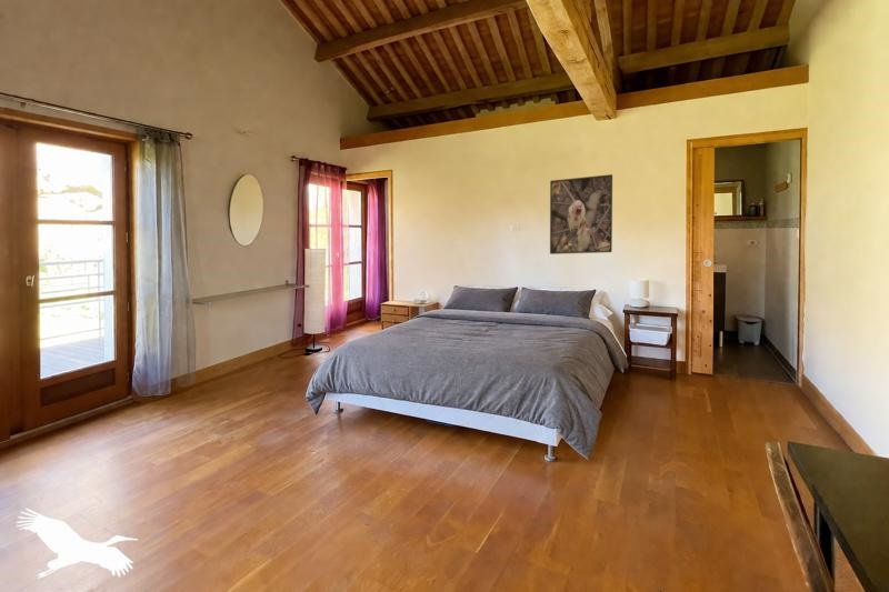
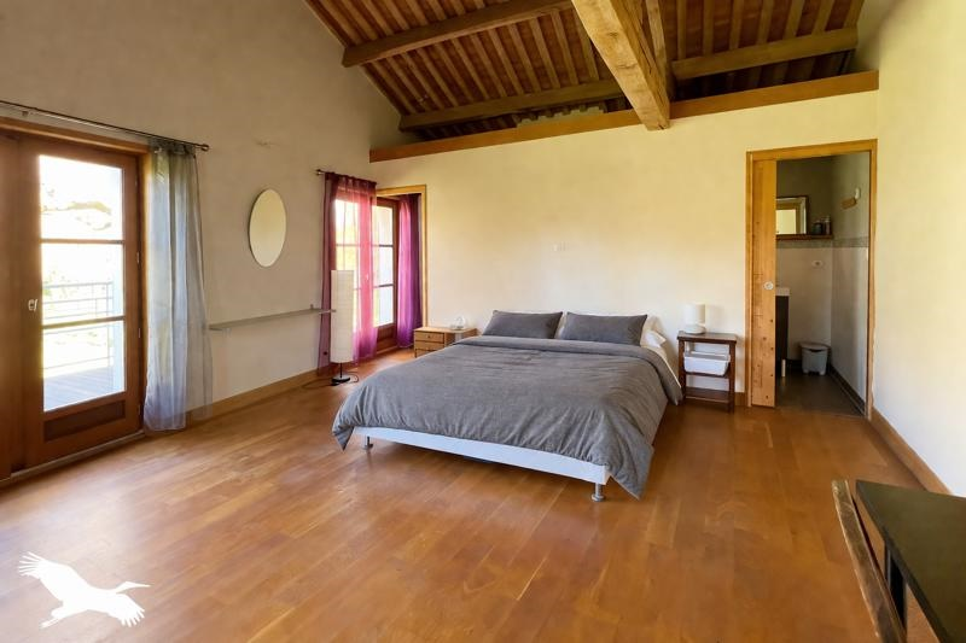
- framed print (580, 215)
